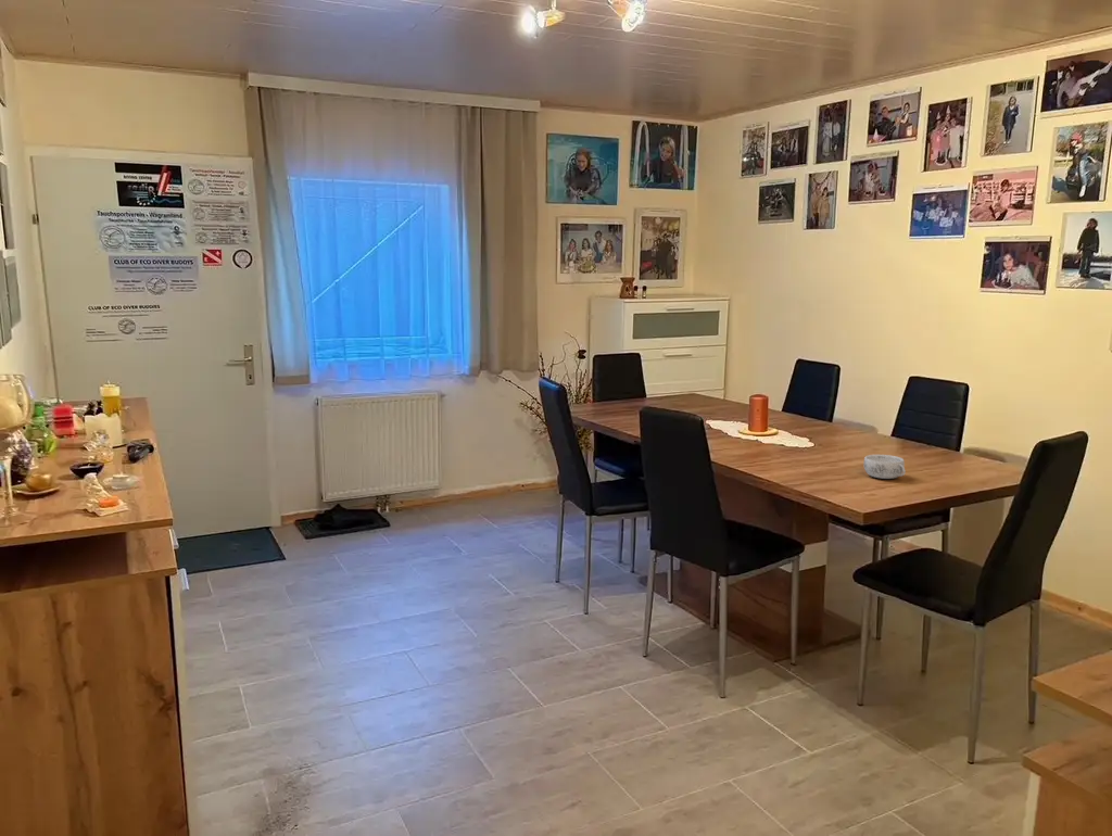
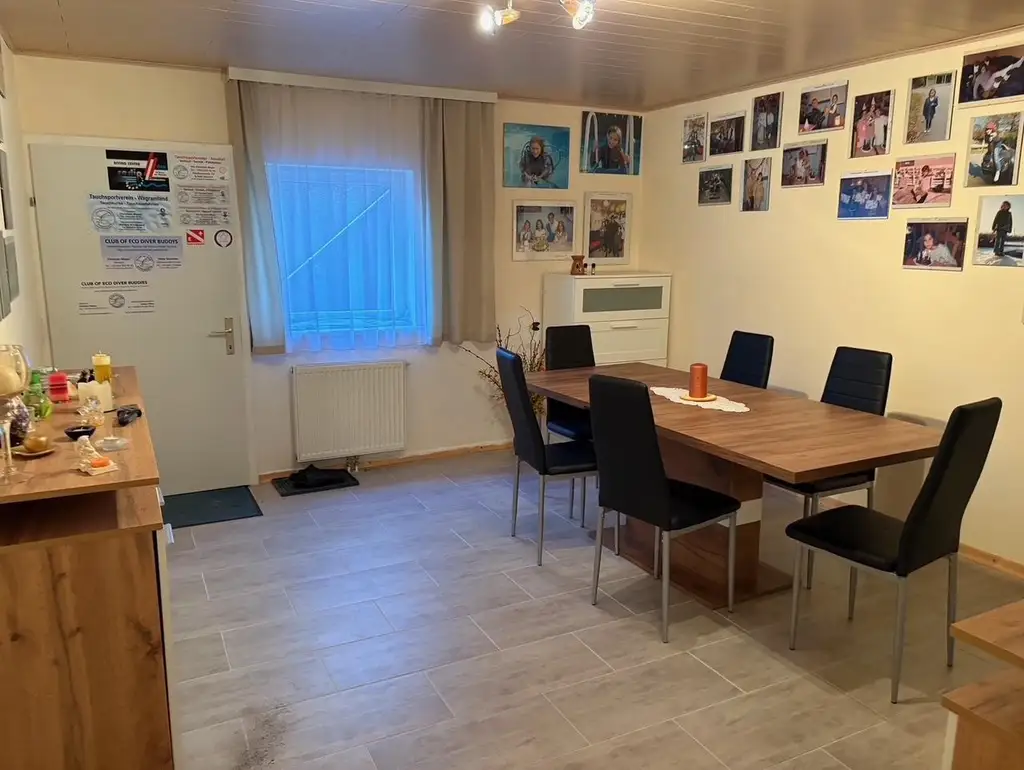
- decorative bowl (886, 468)
